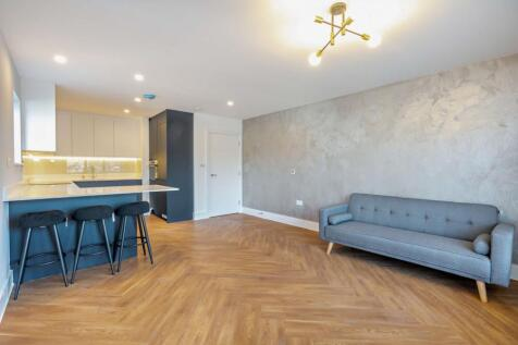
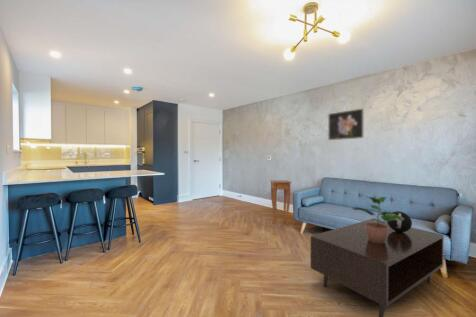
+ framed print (345, 125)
+ side table (276, 203)
+ coffee table (377, 259)
+ decorative sphere (399, 221)
+ potted plant (377, 217)
